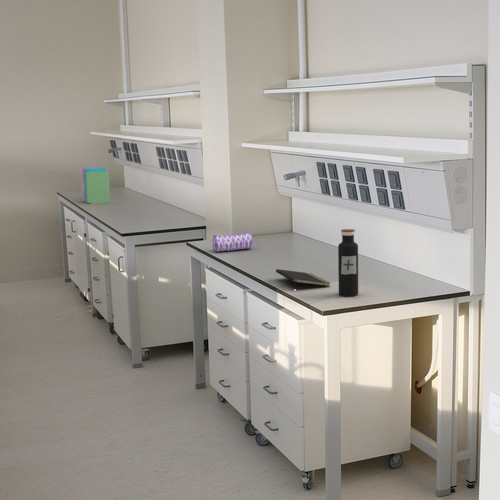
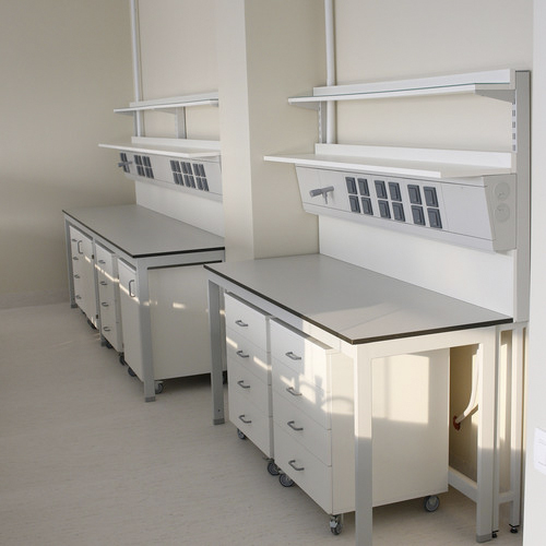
- notepad (302, 277)
- books (95, 184)
- pencil case (232, 241)
- water bottle (348, 262)
